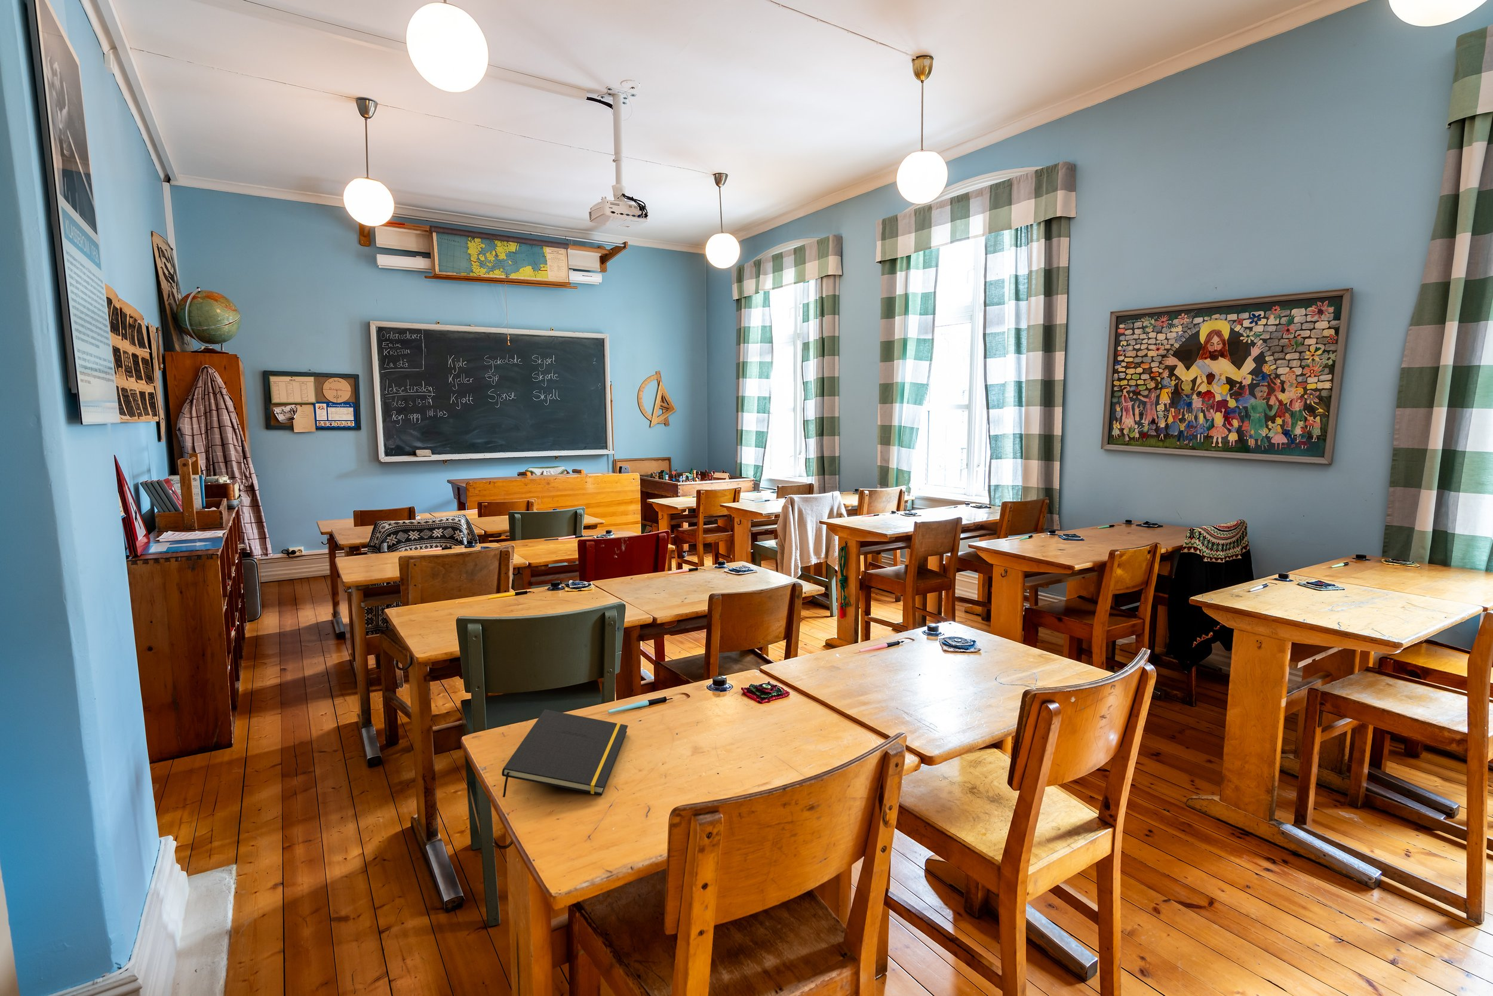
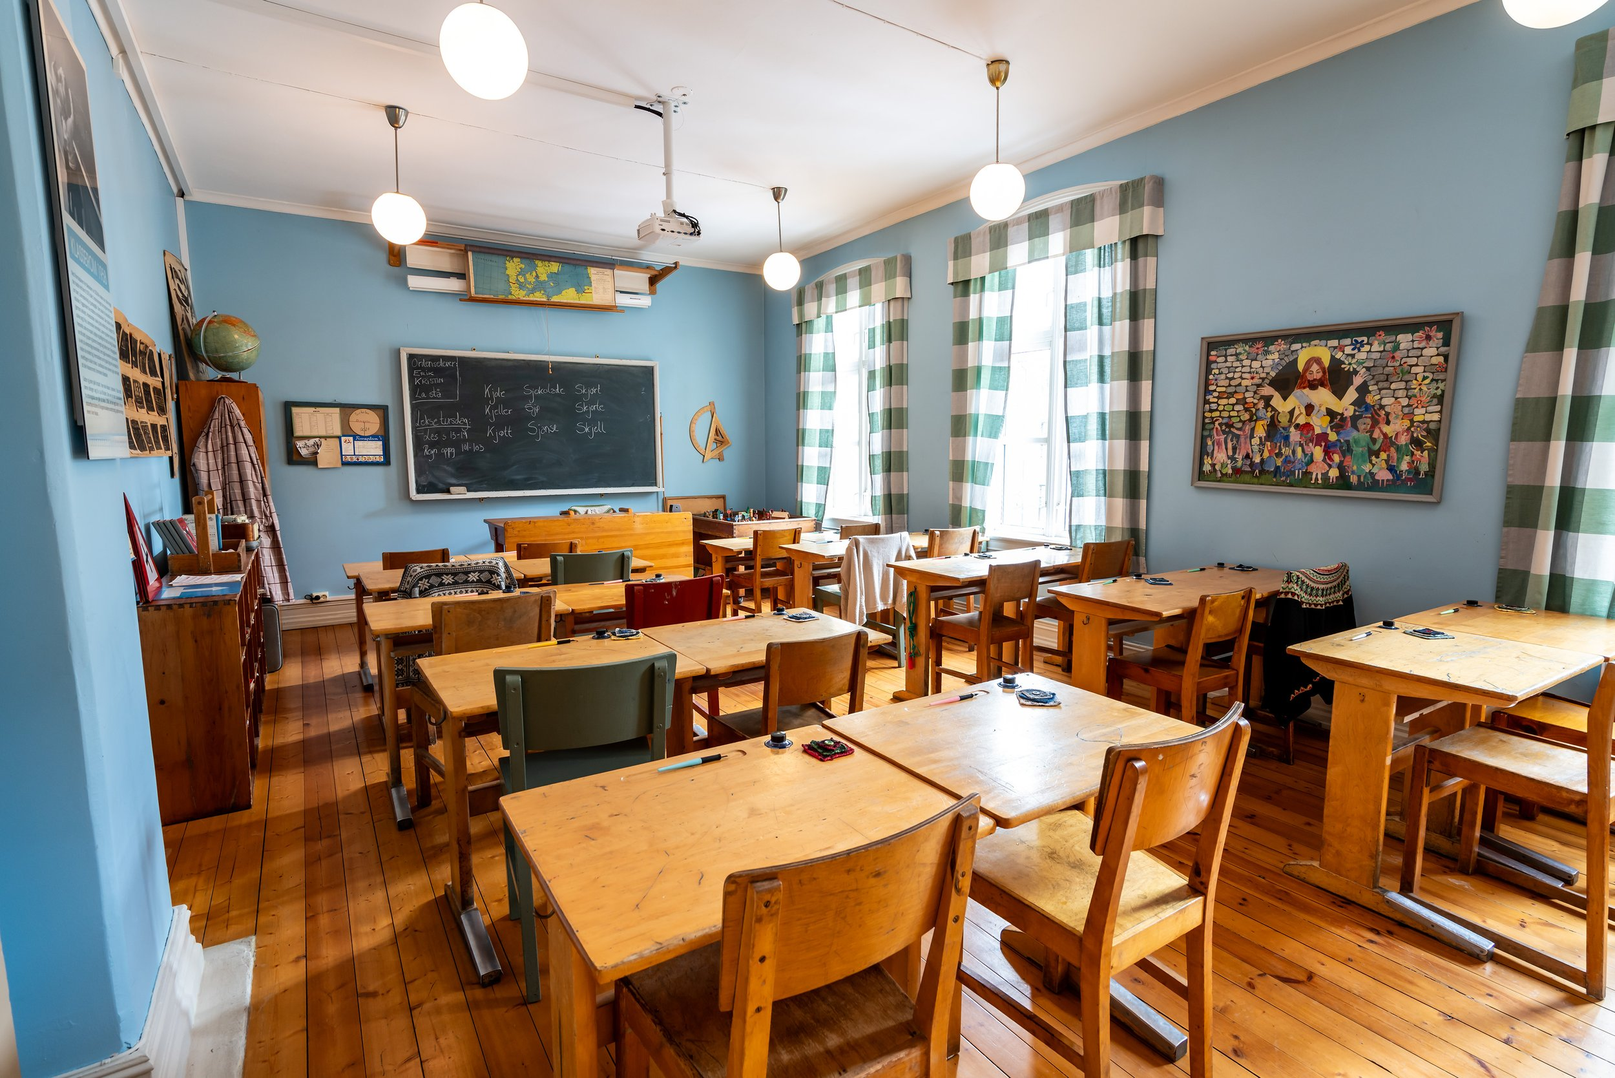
- notepad (570, 748)
